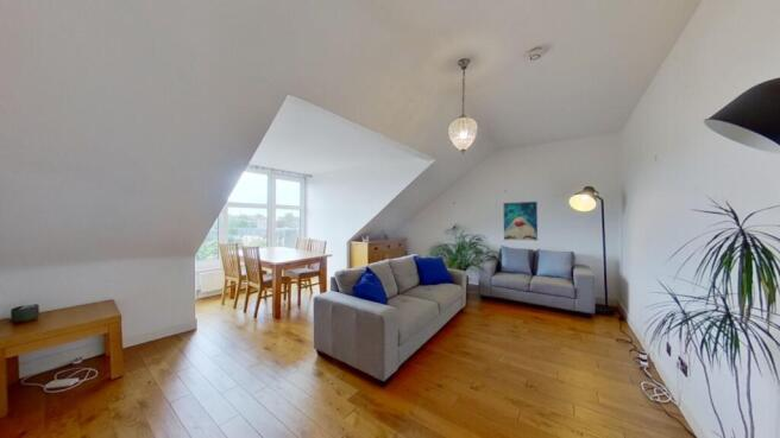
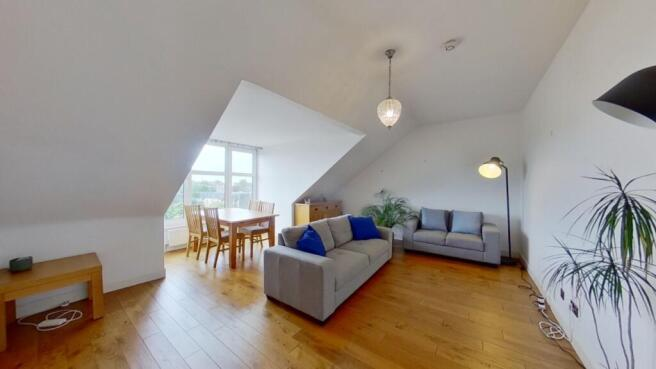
- wall art (520, 221)
